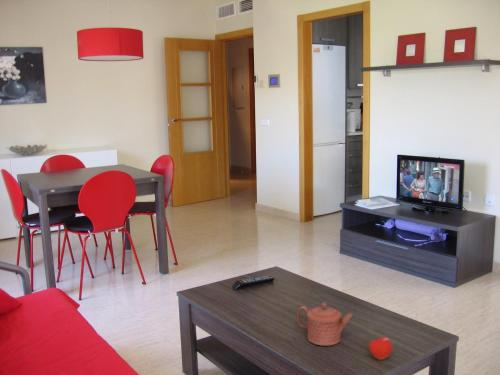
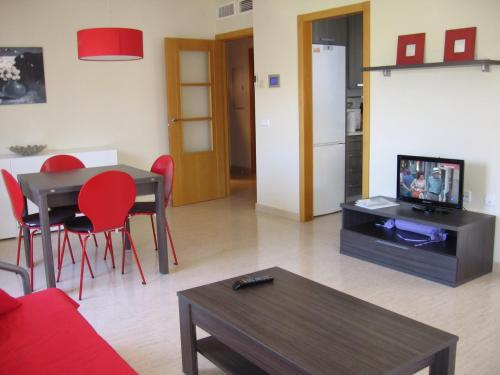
- teapot (324, 321)
- fruit (380, 347)
